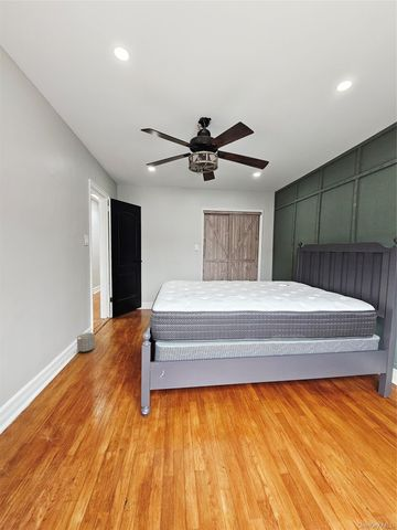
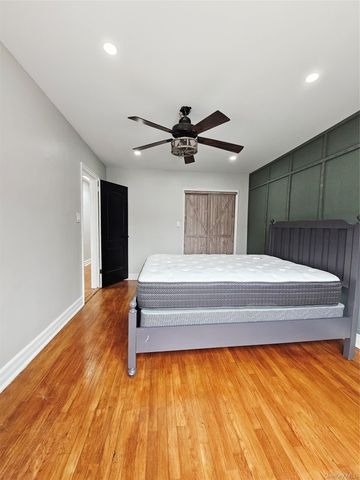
- planter (86, 342)
